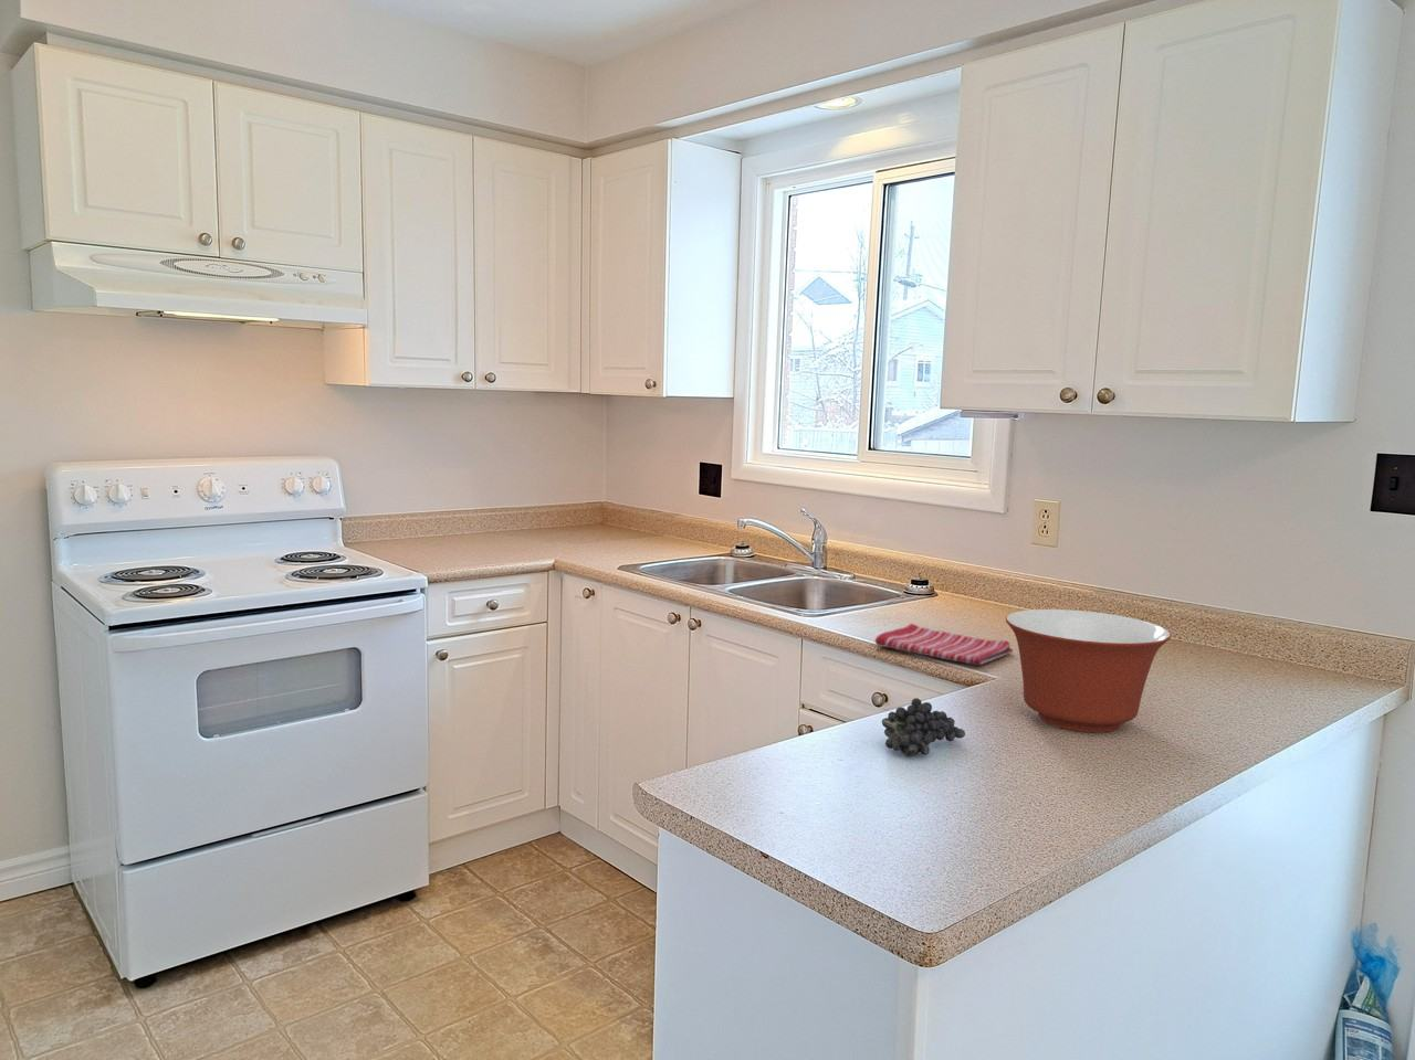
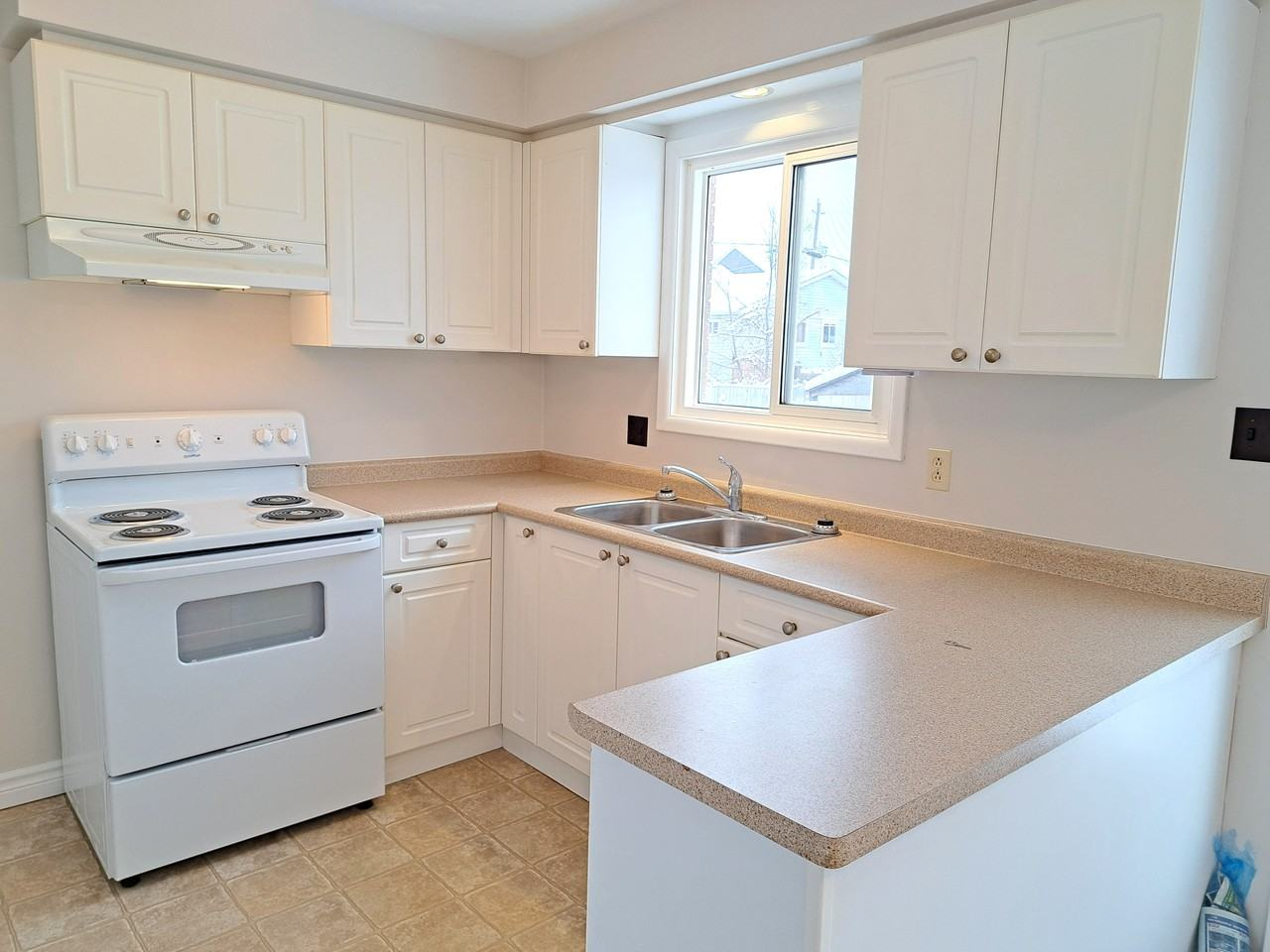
- fruit (920, 722)
- dish towel (941, 644)
- mixing bowl (1082, 673)
